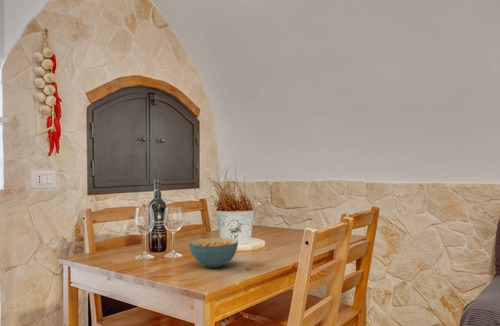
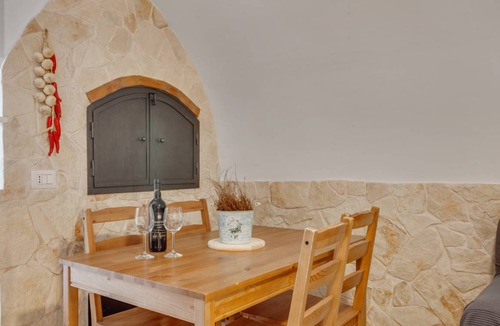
- cereal bowl (214, 253)
